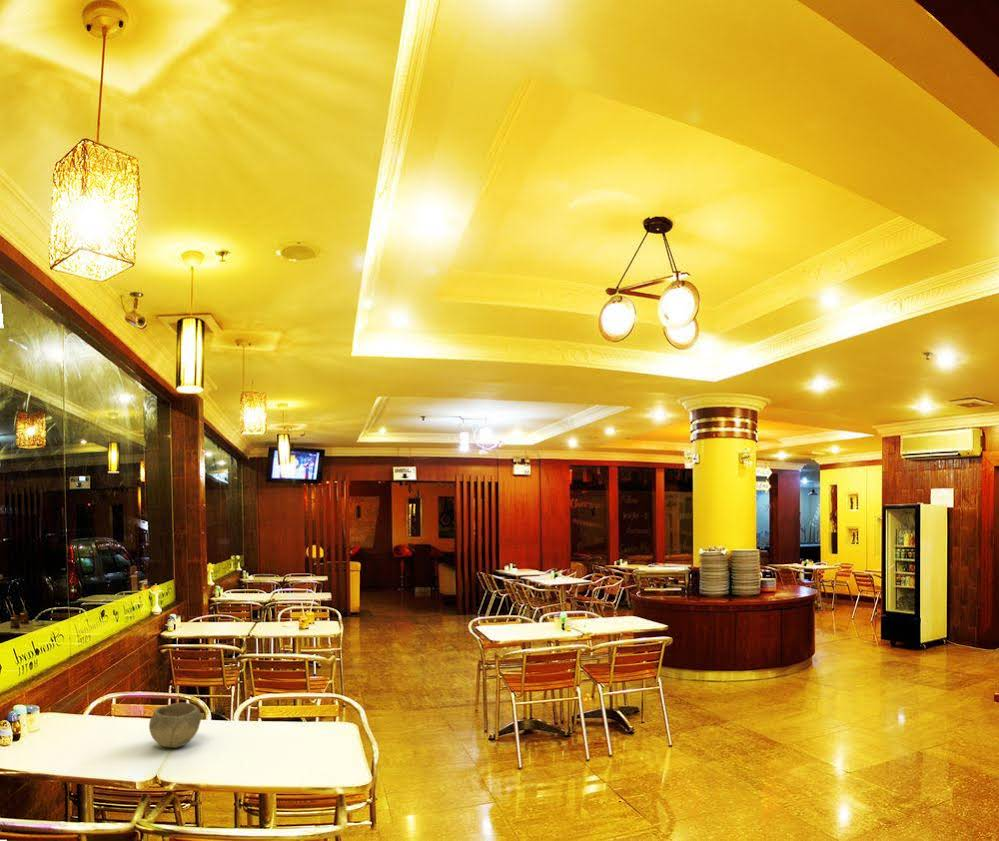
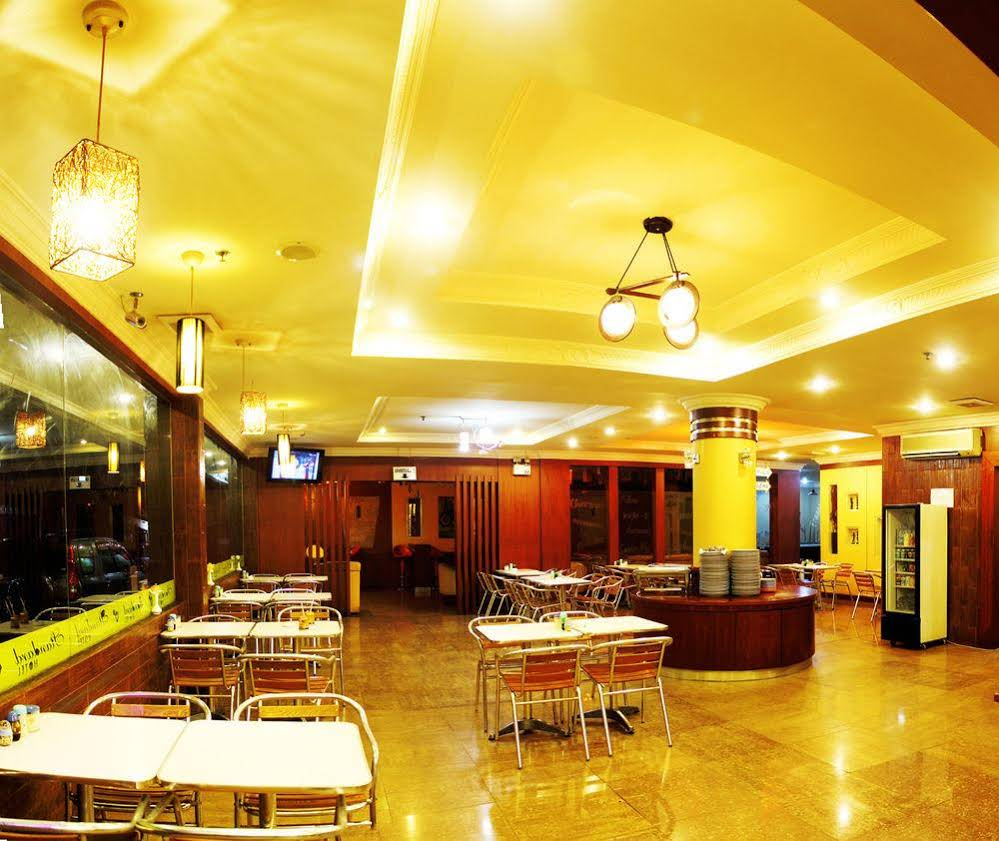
- bowl (175, 726)
